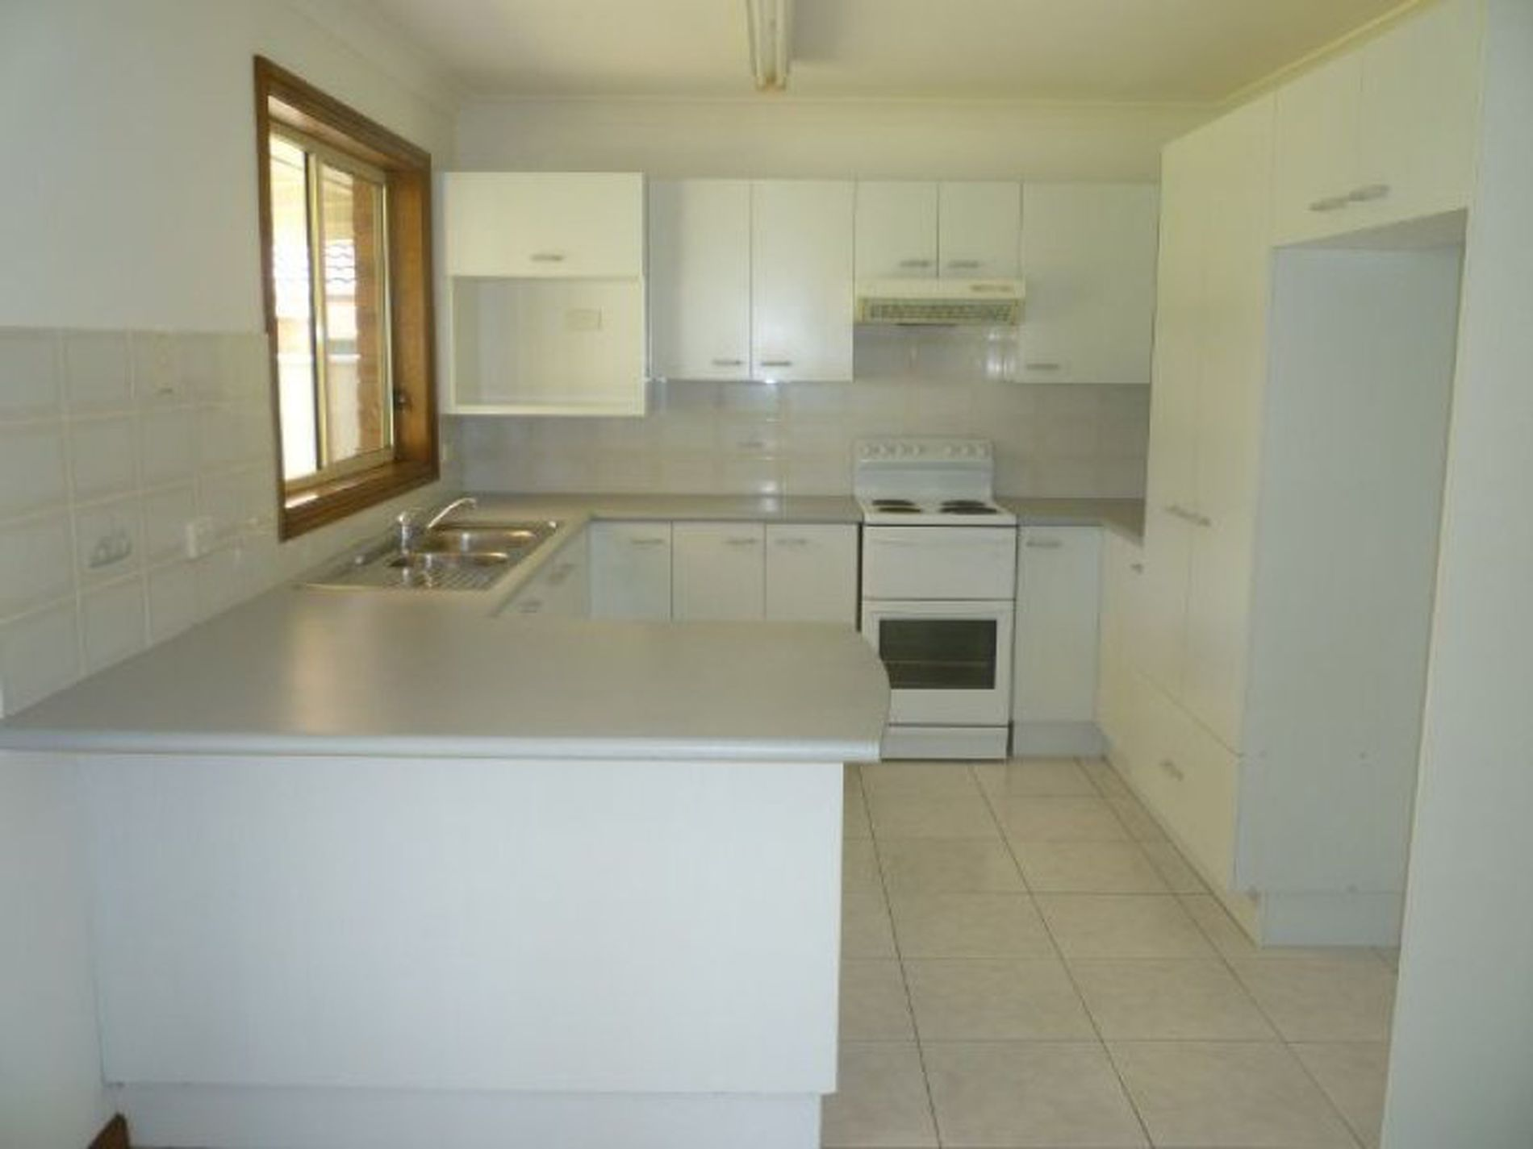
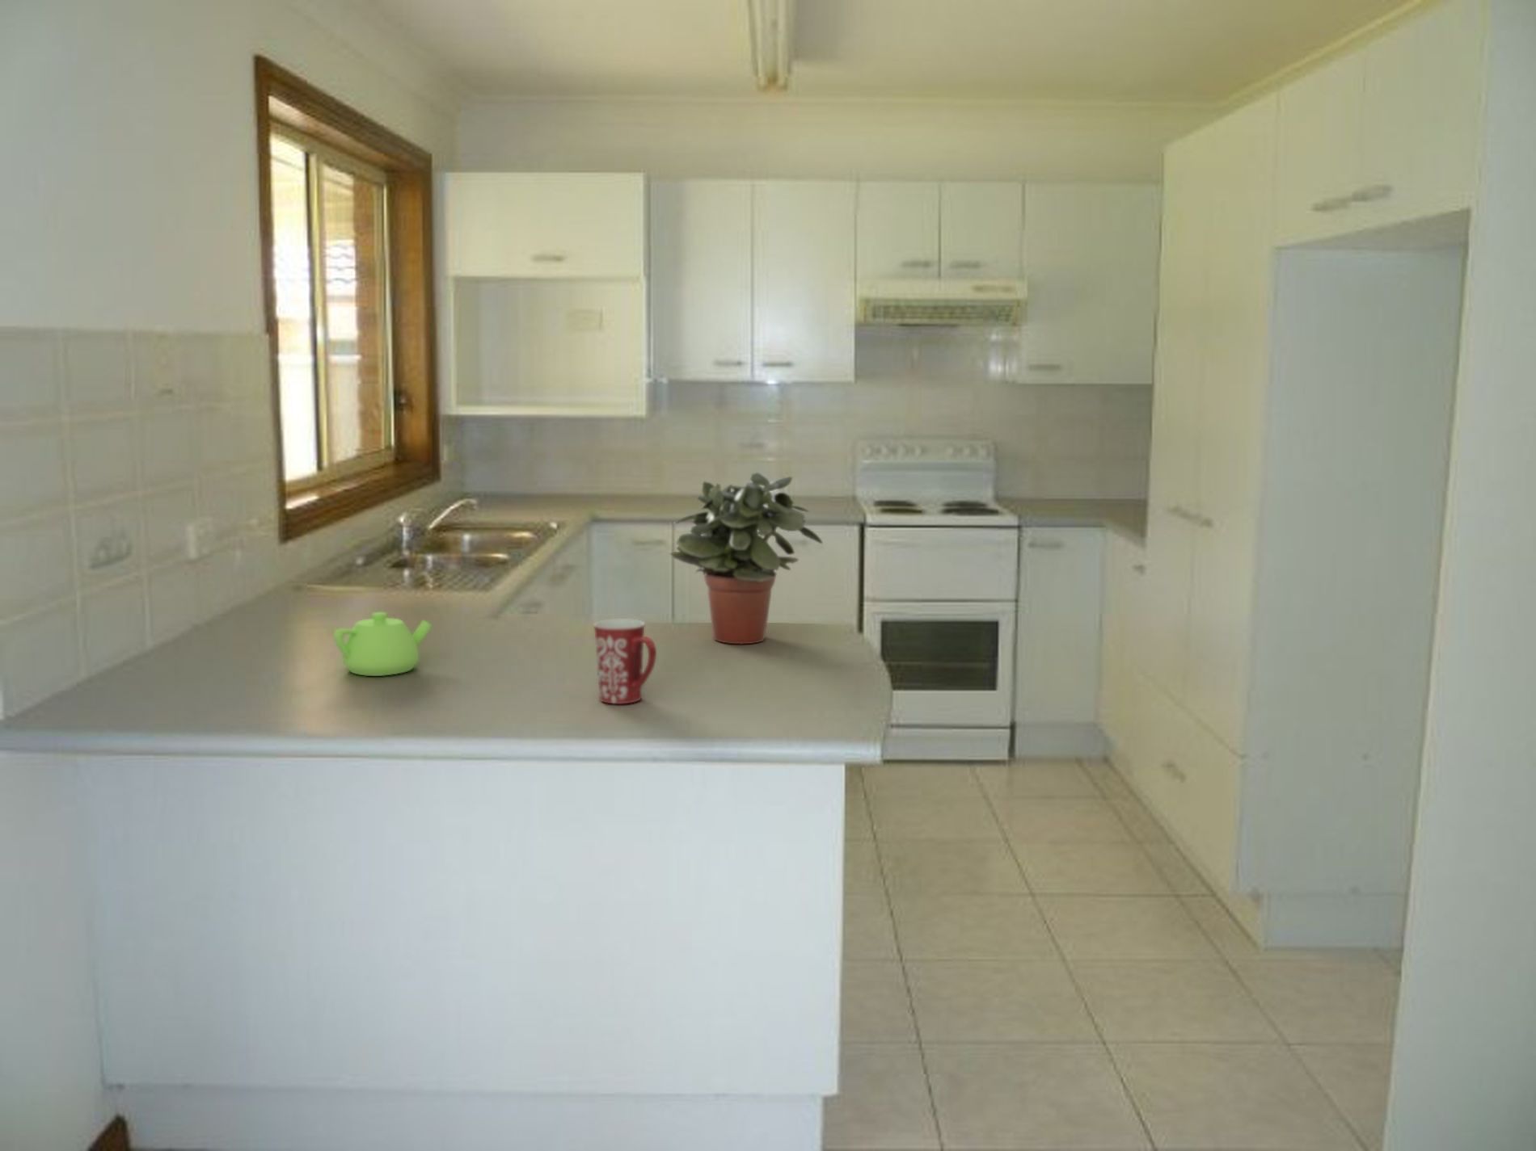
+ teapot (385, 640)
+ mug (626, 663)
+ potted plant (740, 556)
